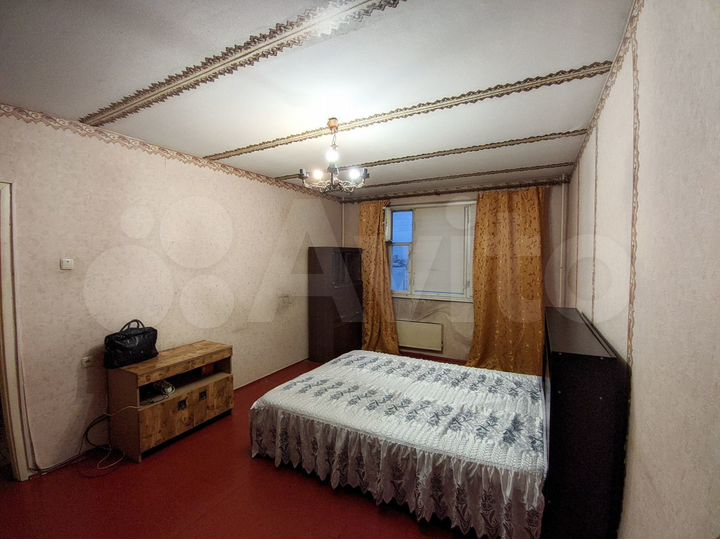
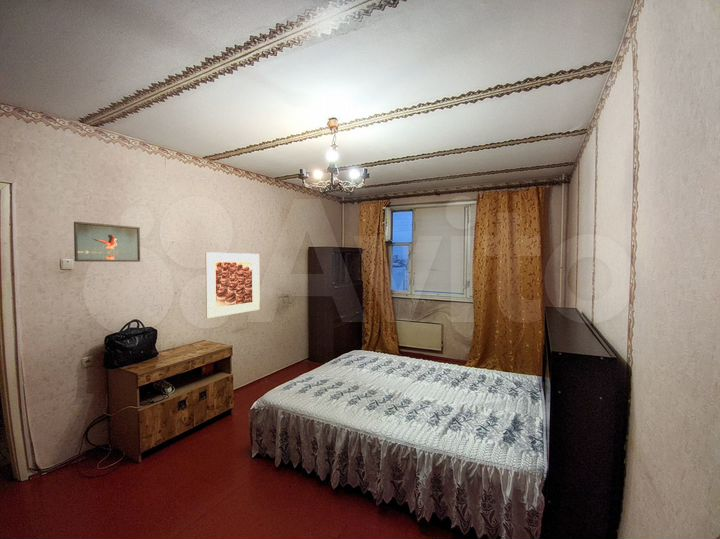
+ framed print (109, 243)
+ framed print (234, 283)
